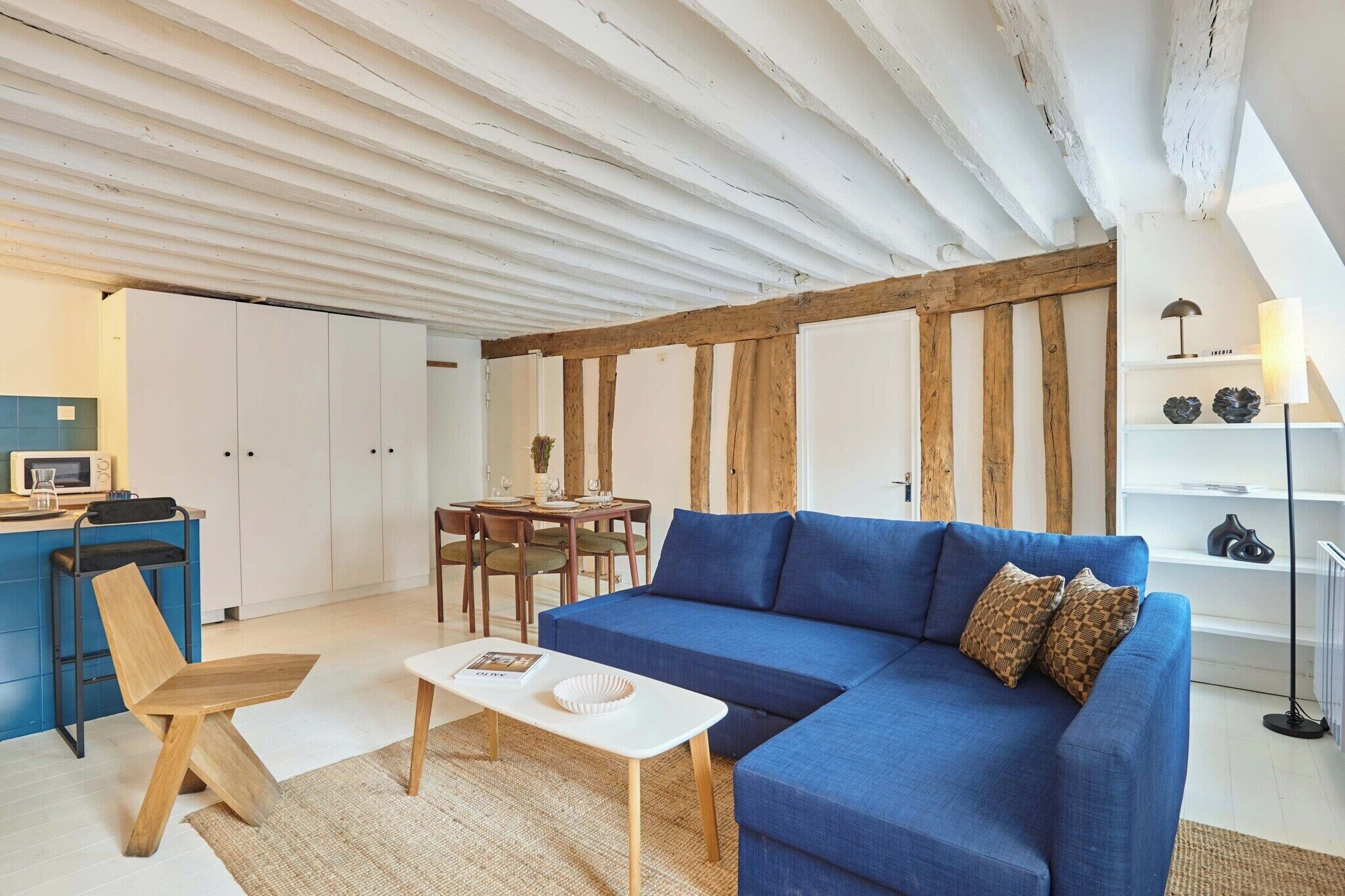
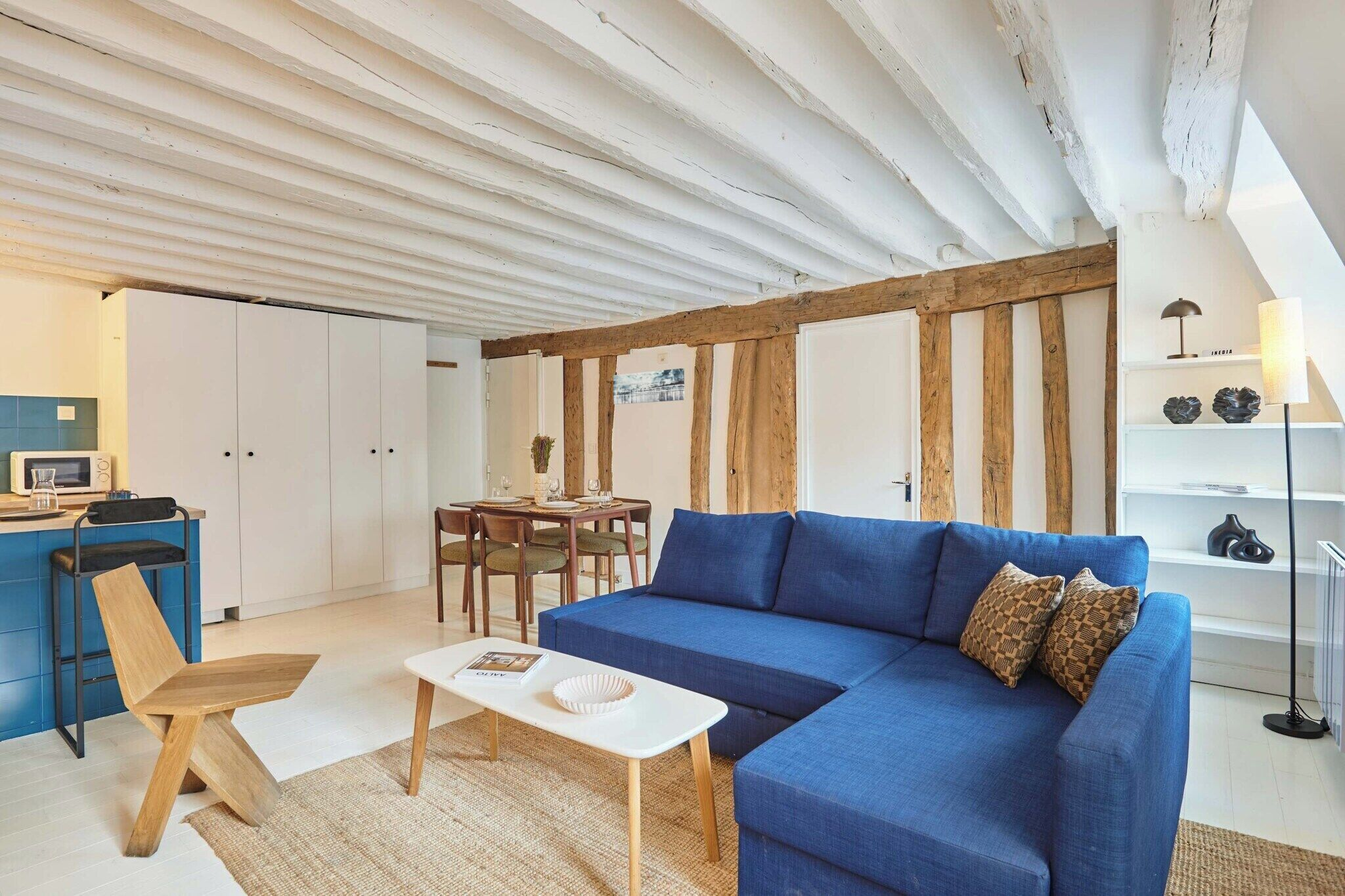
+ wall art (647, 387)
